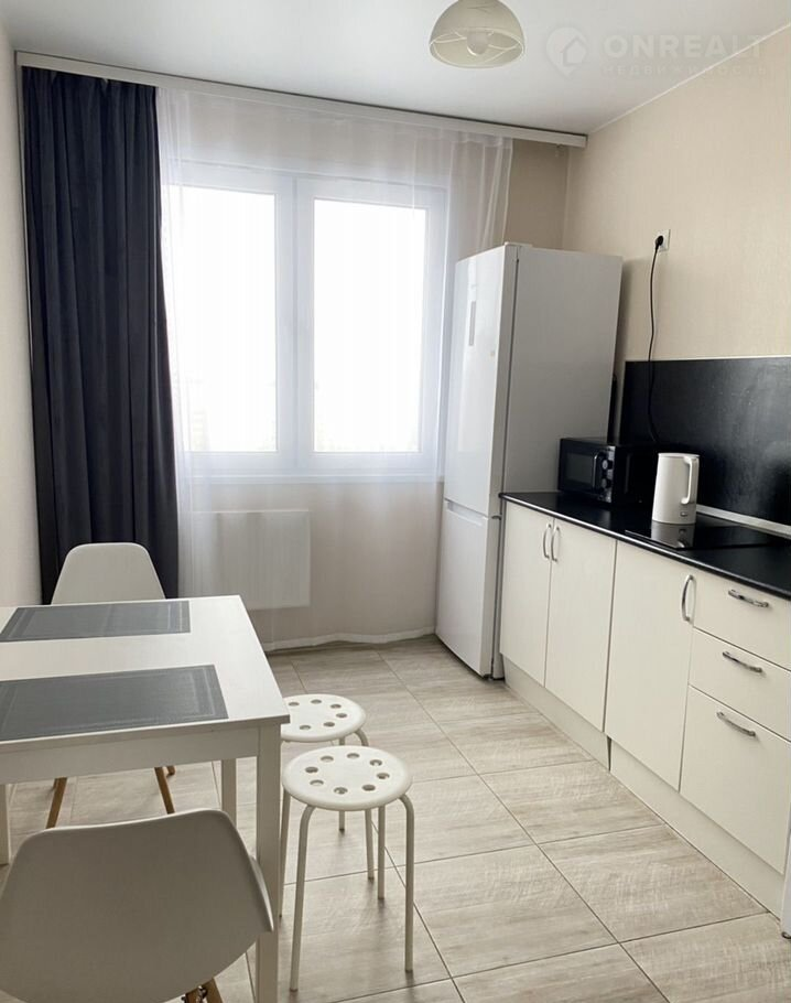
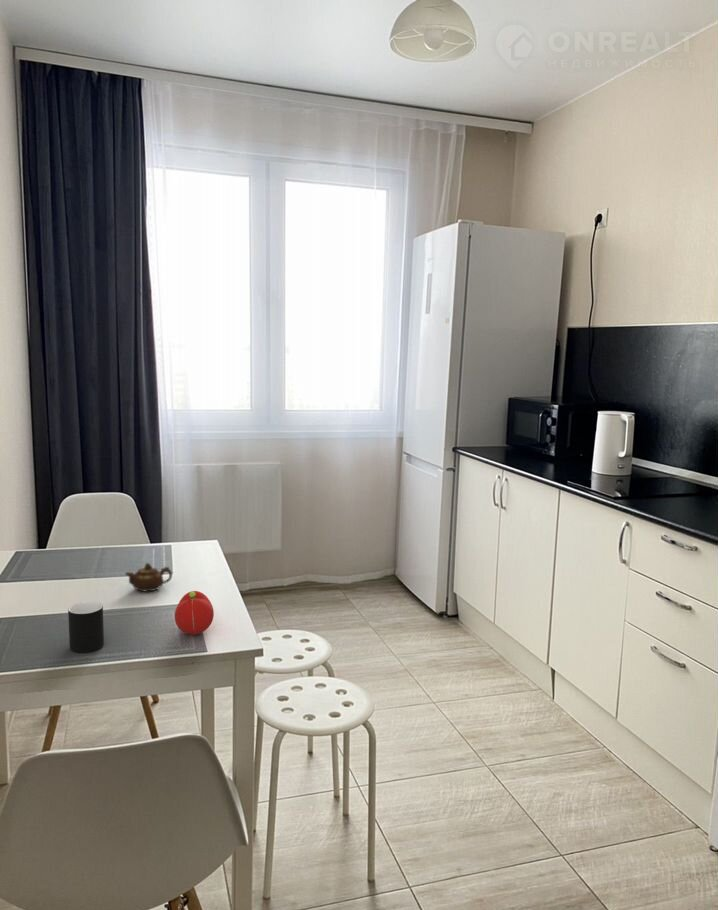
+ fruit (194, 610)
+ cup (84, 624)
+ teapot (149, 575)
